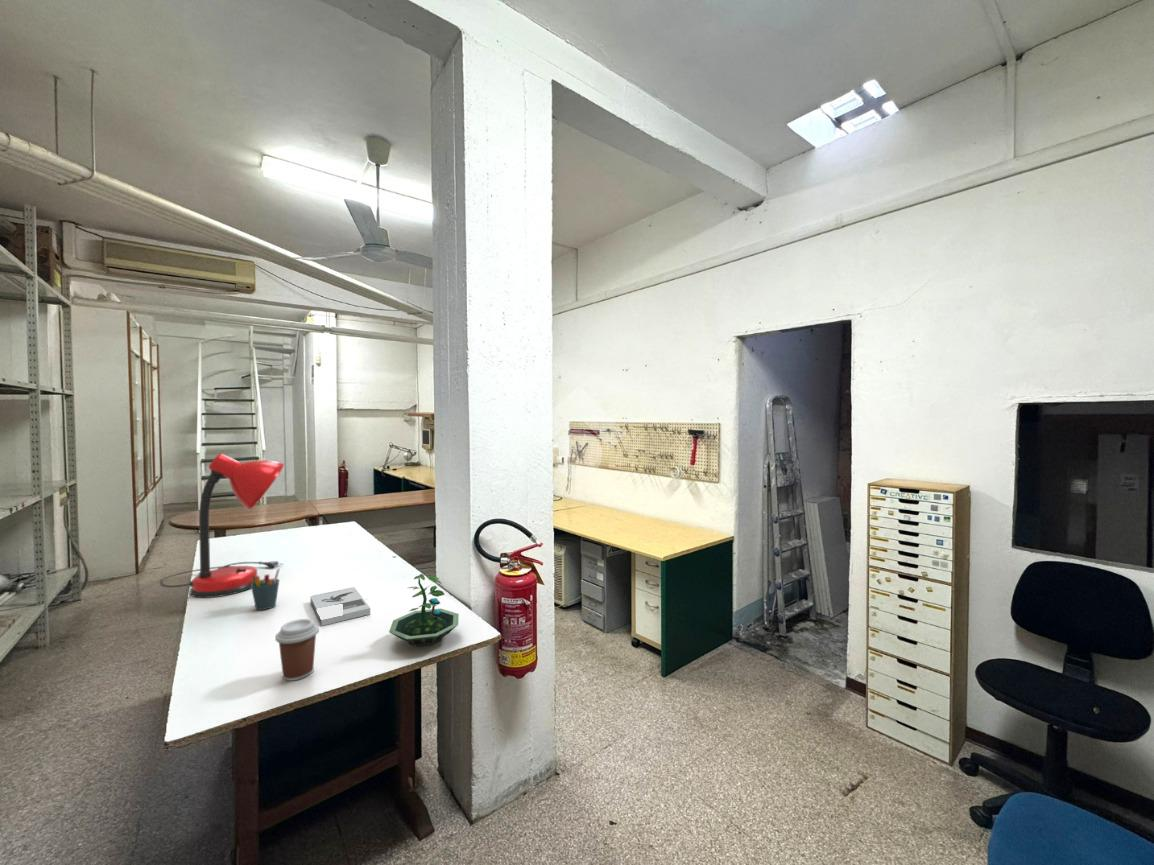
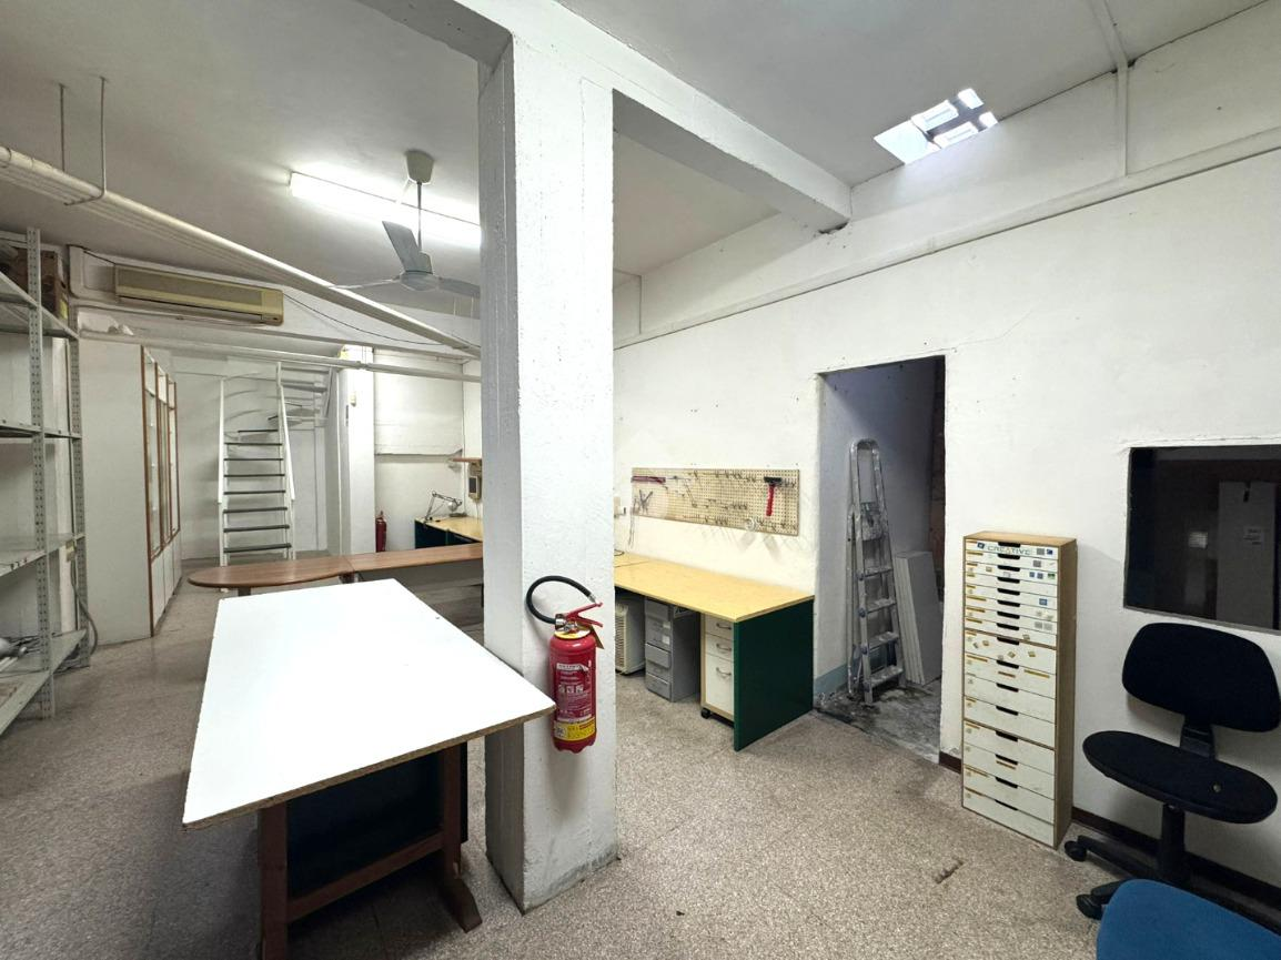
- pen holder (265, 588)
- terrarium (426, 587)
- coffee cup (298, 648)
- desk lamp (243, 505)
- book (339, 604)
